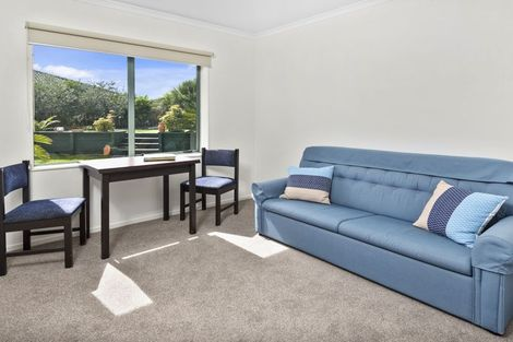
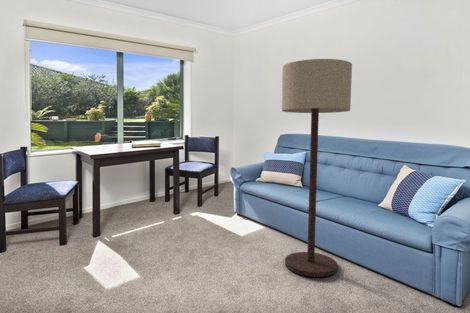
+ floor lamp (313, 168)
